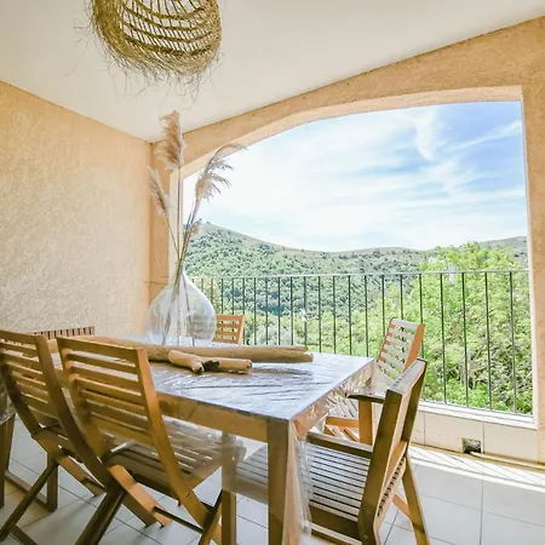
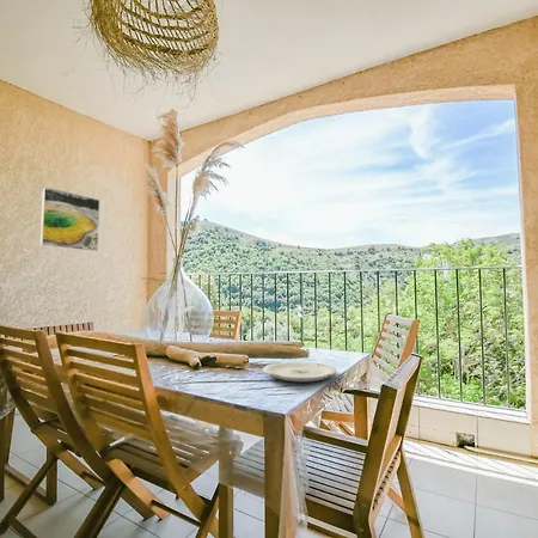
+ plate (299, 372)
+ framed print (72, 221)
